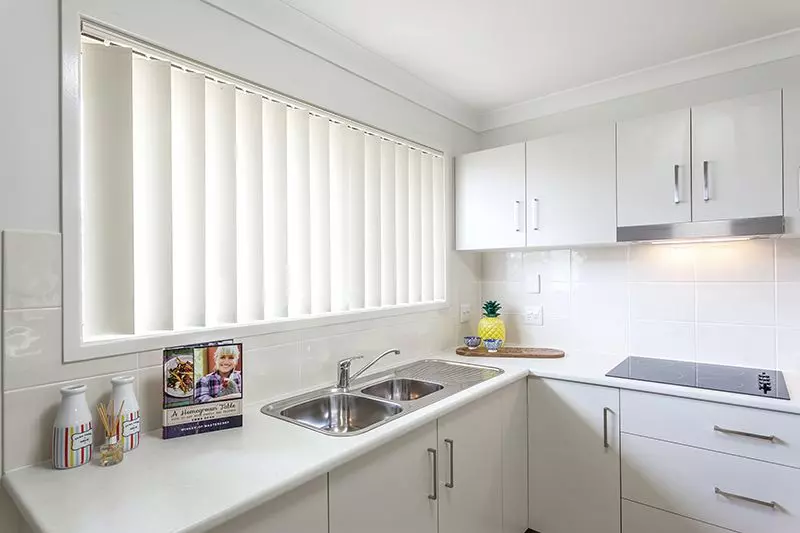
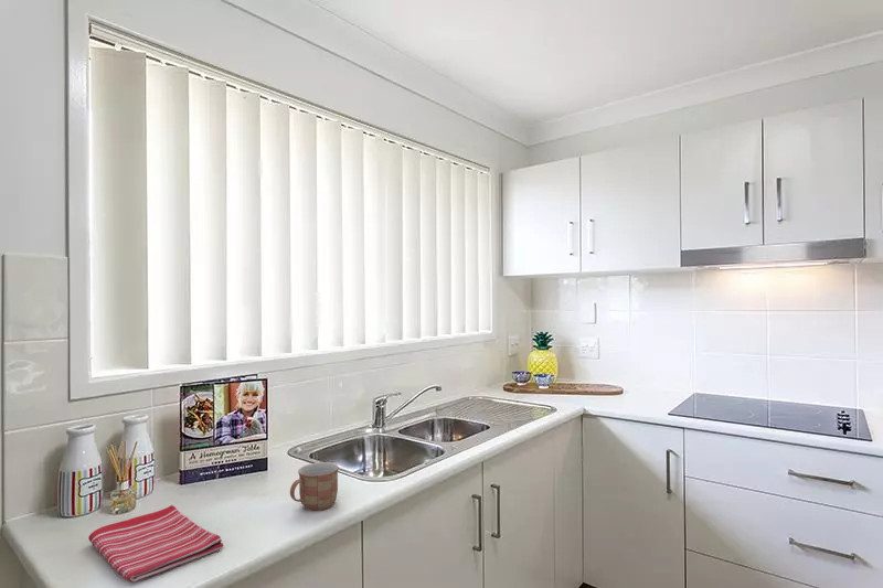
+ mug (313, 488)
+ dish towel (155, 538)
